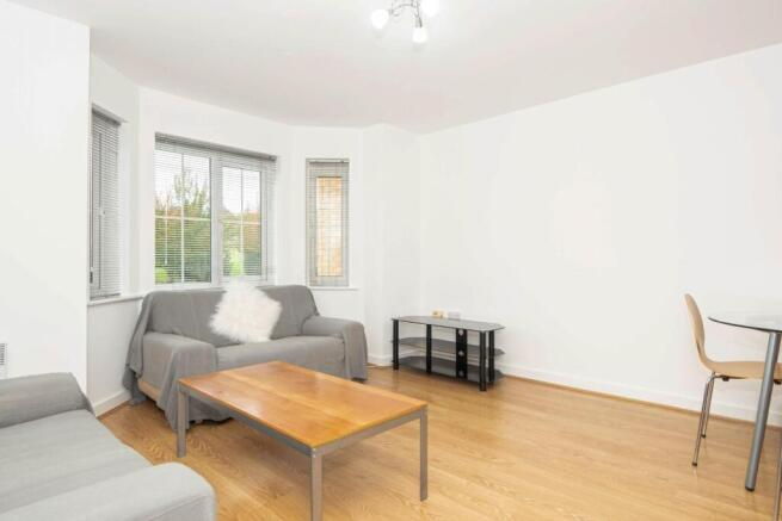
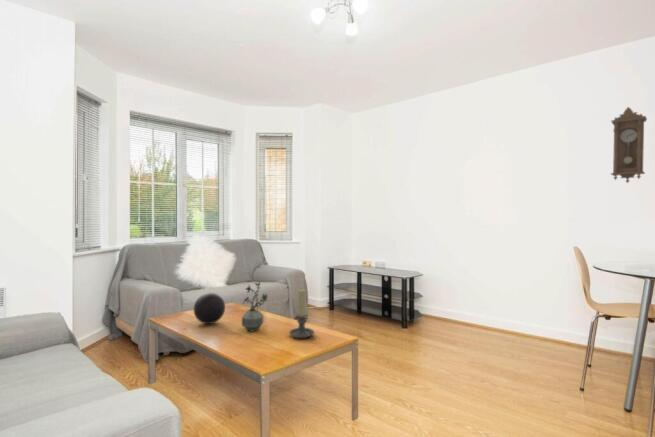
+ candle holder (303, 312)
+ decorative ball (209, 308)
+ pendulum clock (628, 145)
+ potted plant (255, 305)
